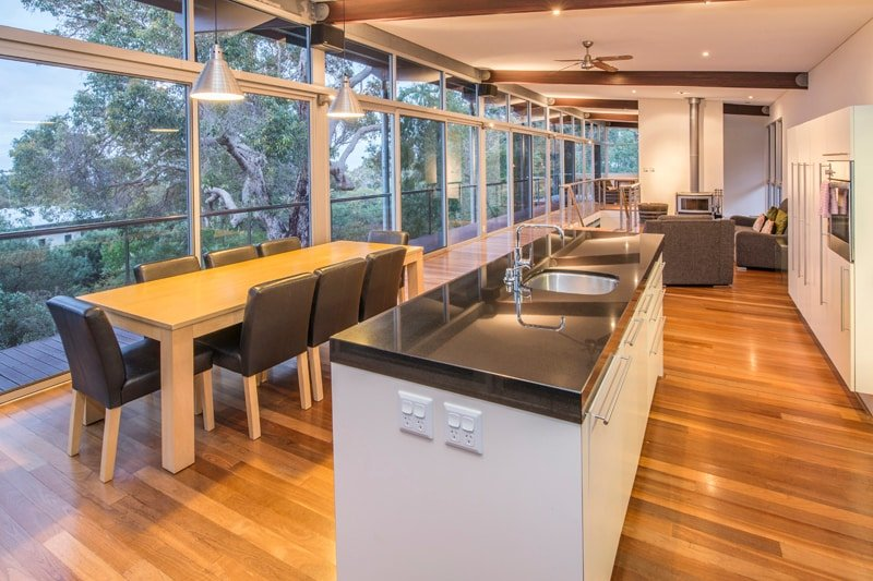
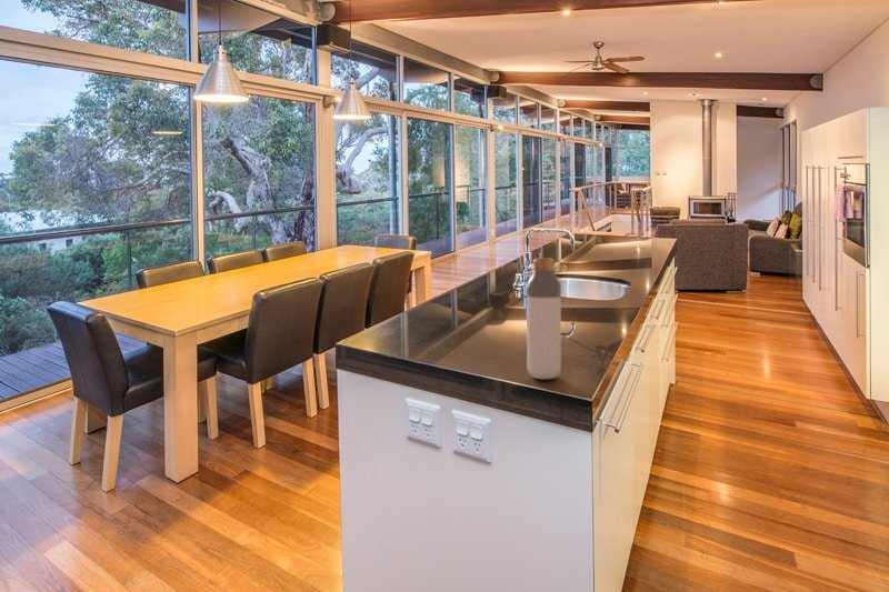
+ bottle (543, 318)
